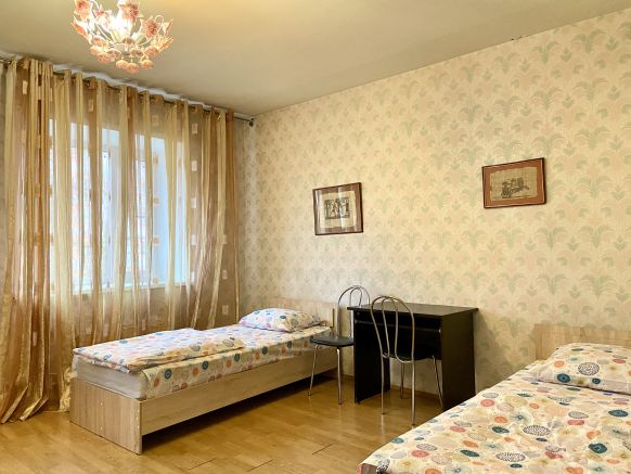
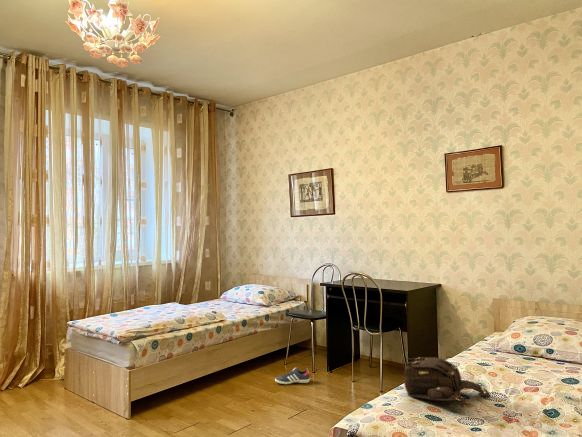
+ sneaker (292, 374)
+ satchel (445, 382)
